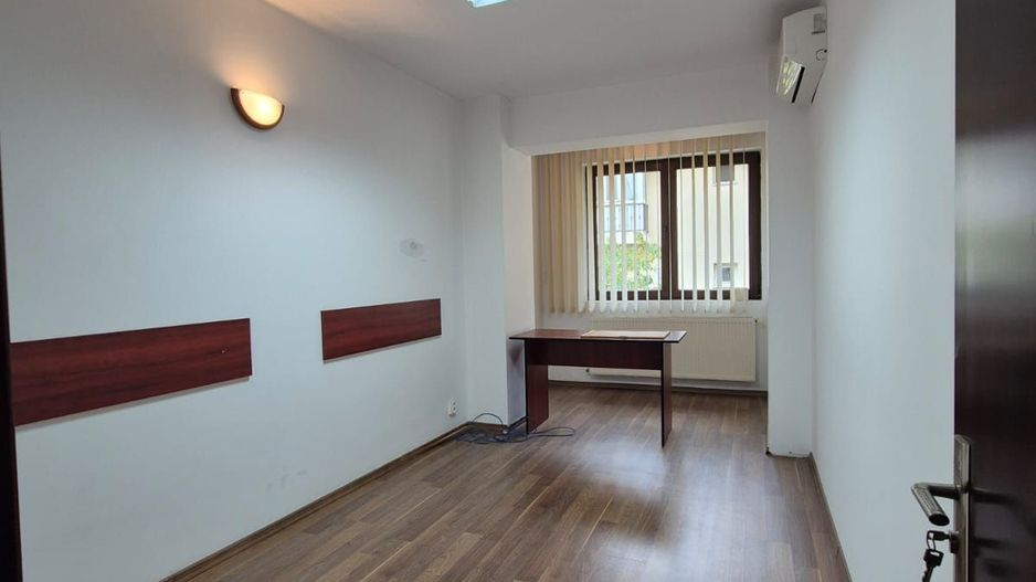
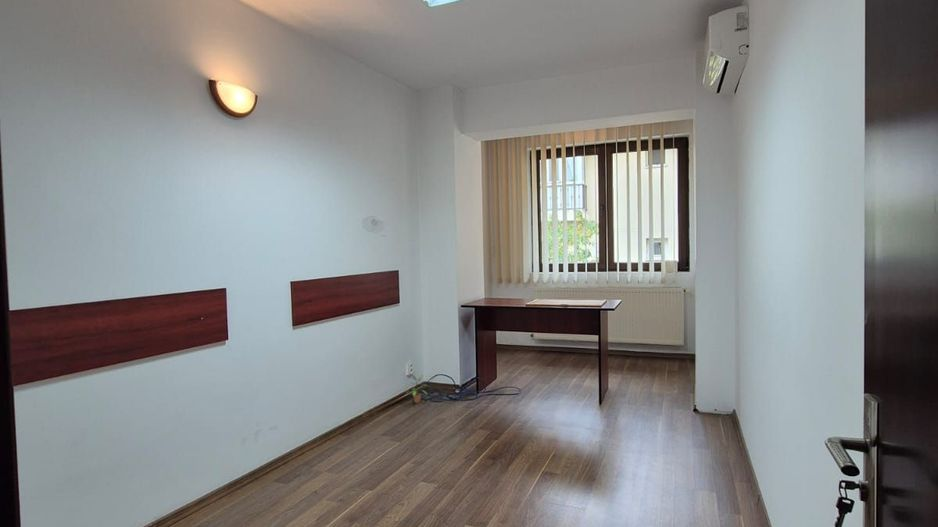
+ potted plant (414, 388)
